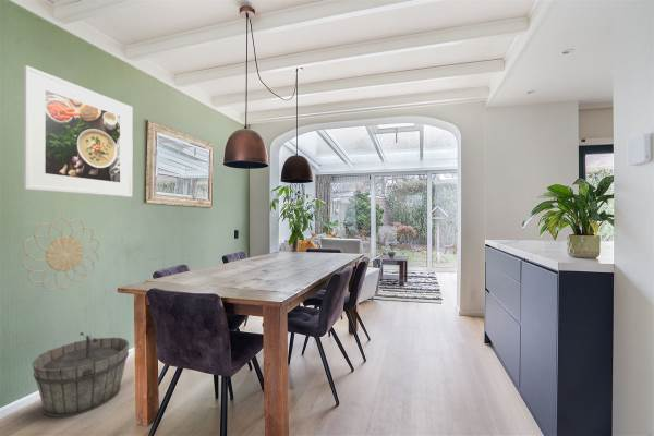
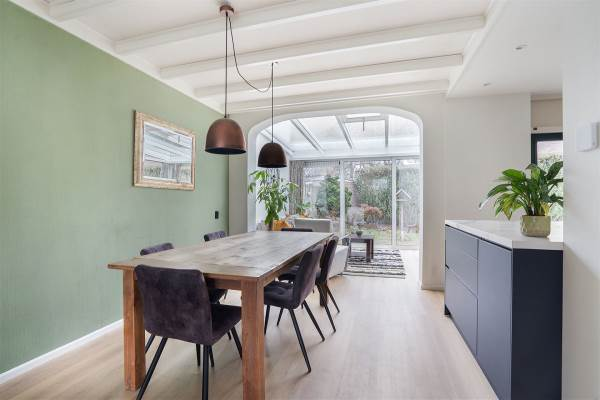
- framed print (86, 141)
- decorative wall piece (64, 253)
- wooden bucket (84, 366)
